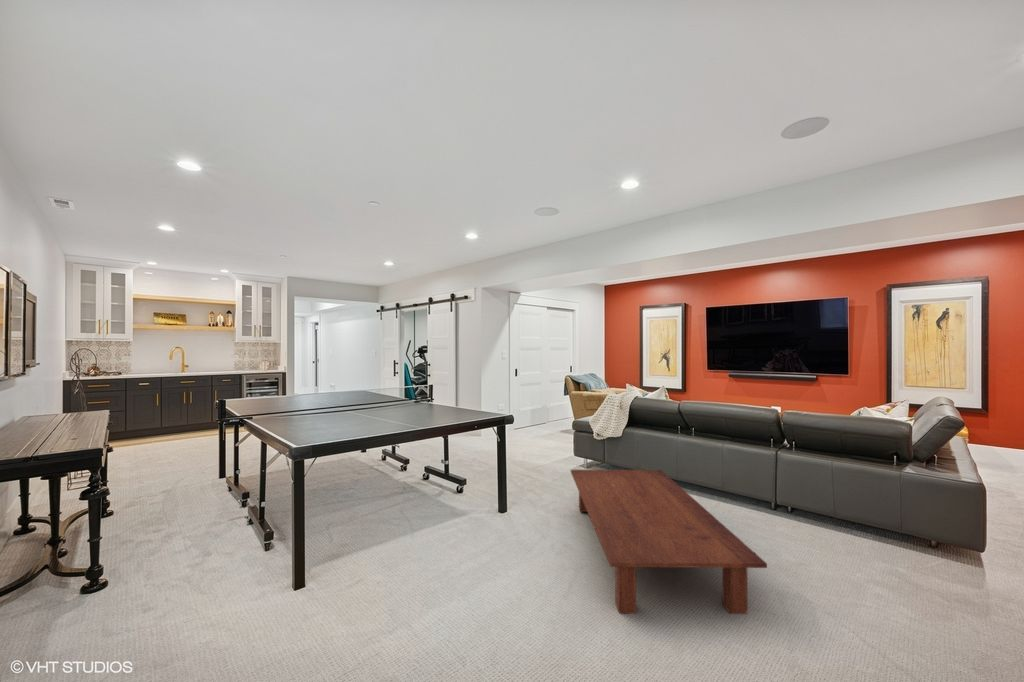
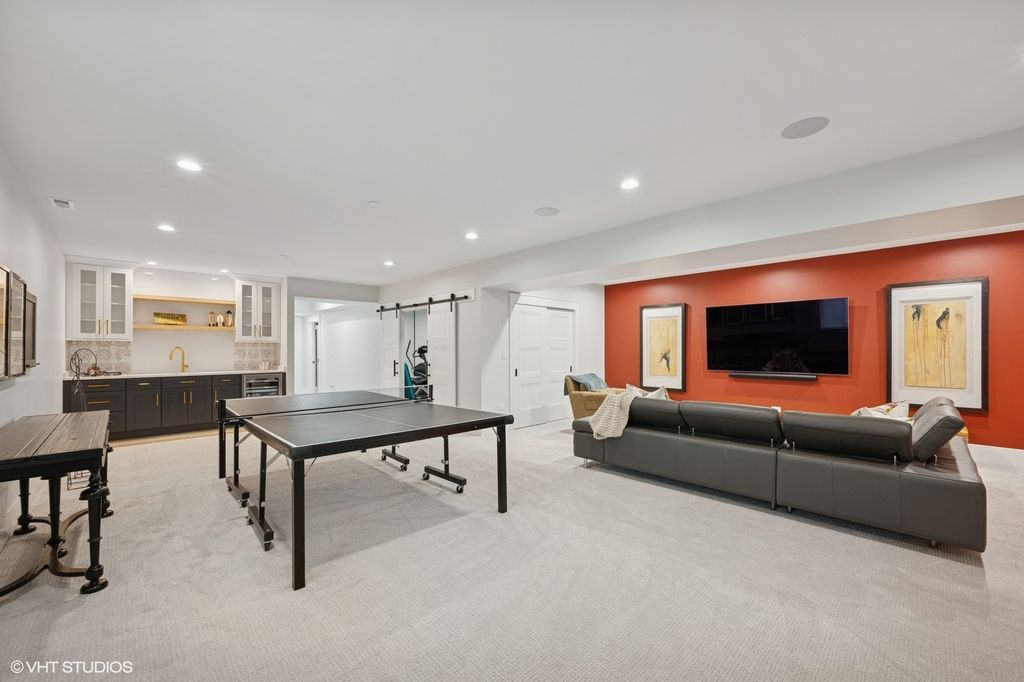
- coffee table (642, 526)
